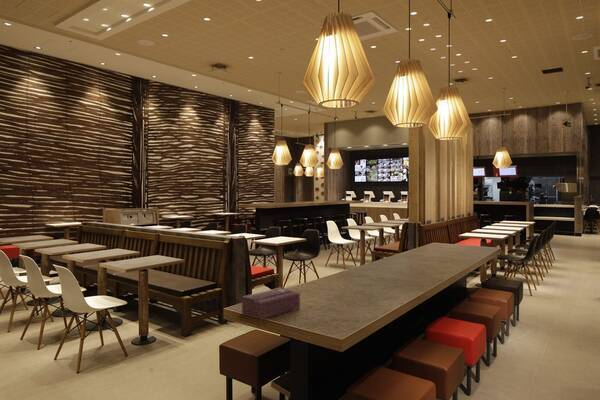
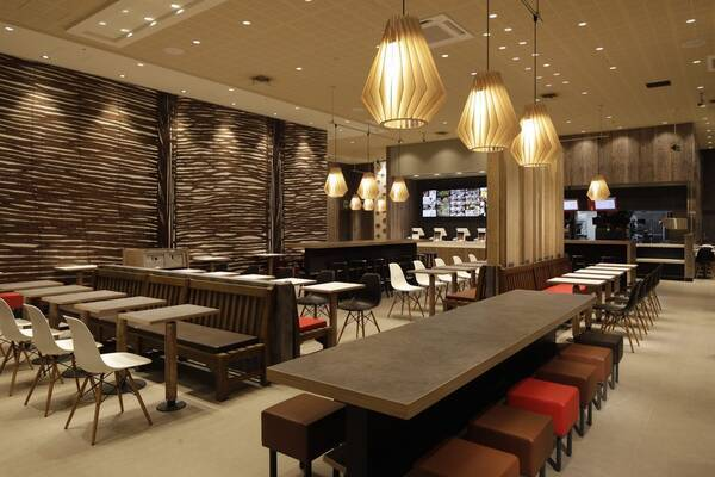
- tissue box (271, 302)
